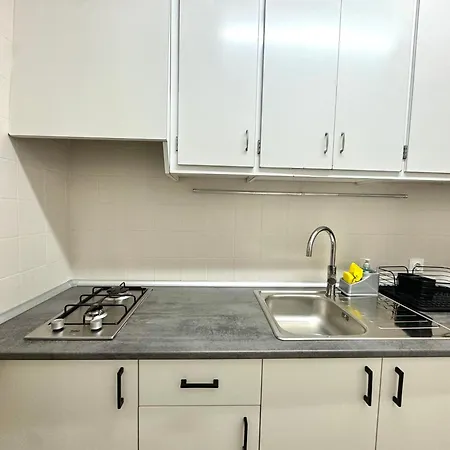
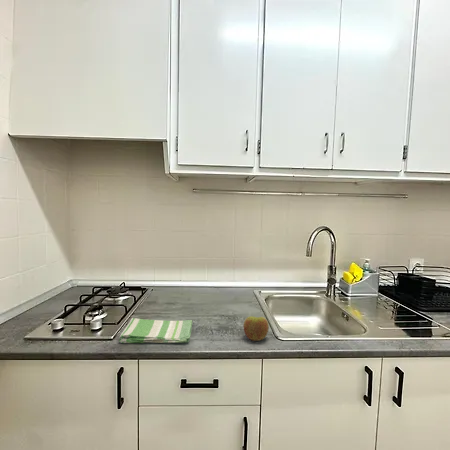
+ dish towel (158, 329)
+ apple (255, 327)
